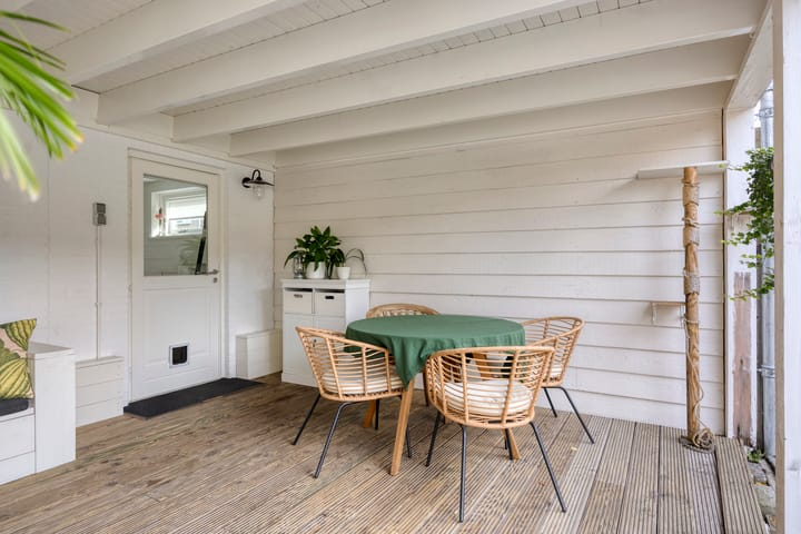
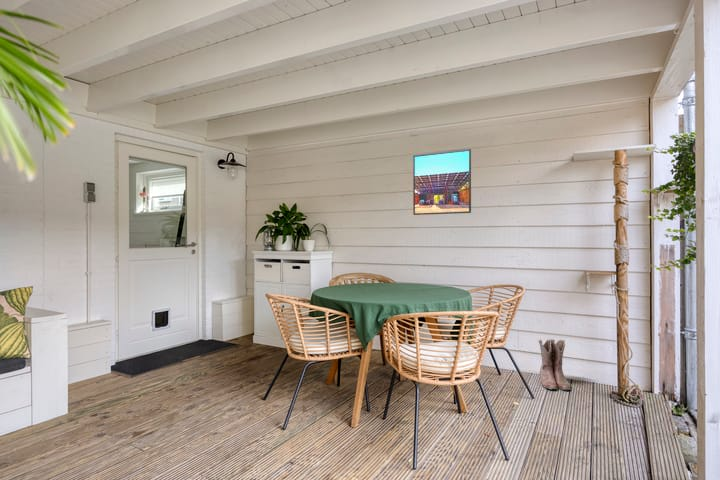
+ boots (554, 362)
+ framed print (441, 183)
